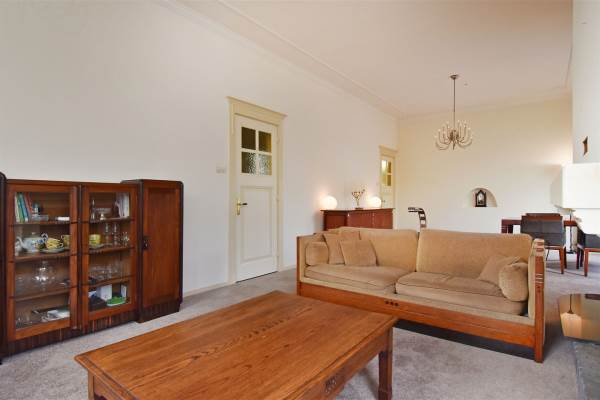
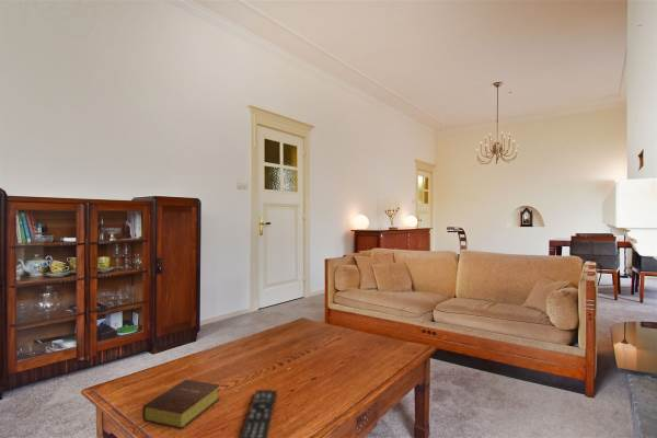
+ remote control (260, 414)
+ bible (183, 401)
